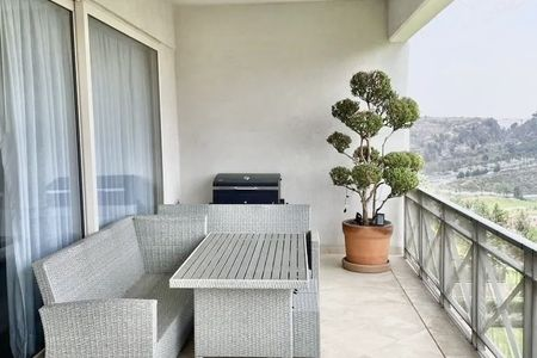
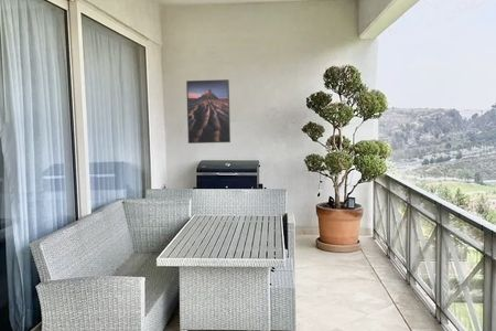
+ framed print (208, 111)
